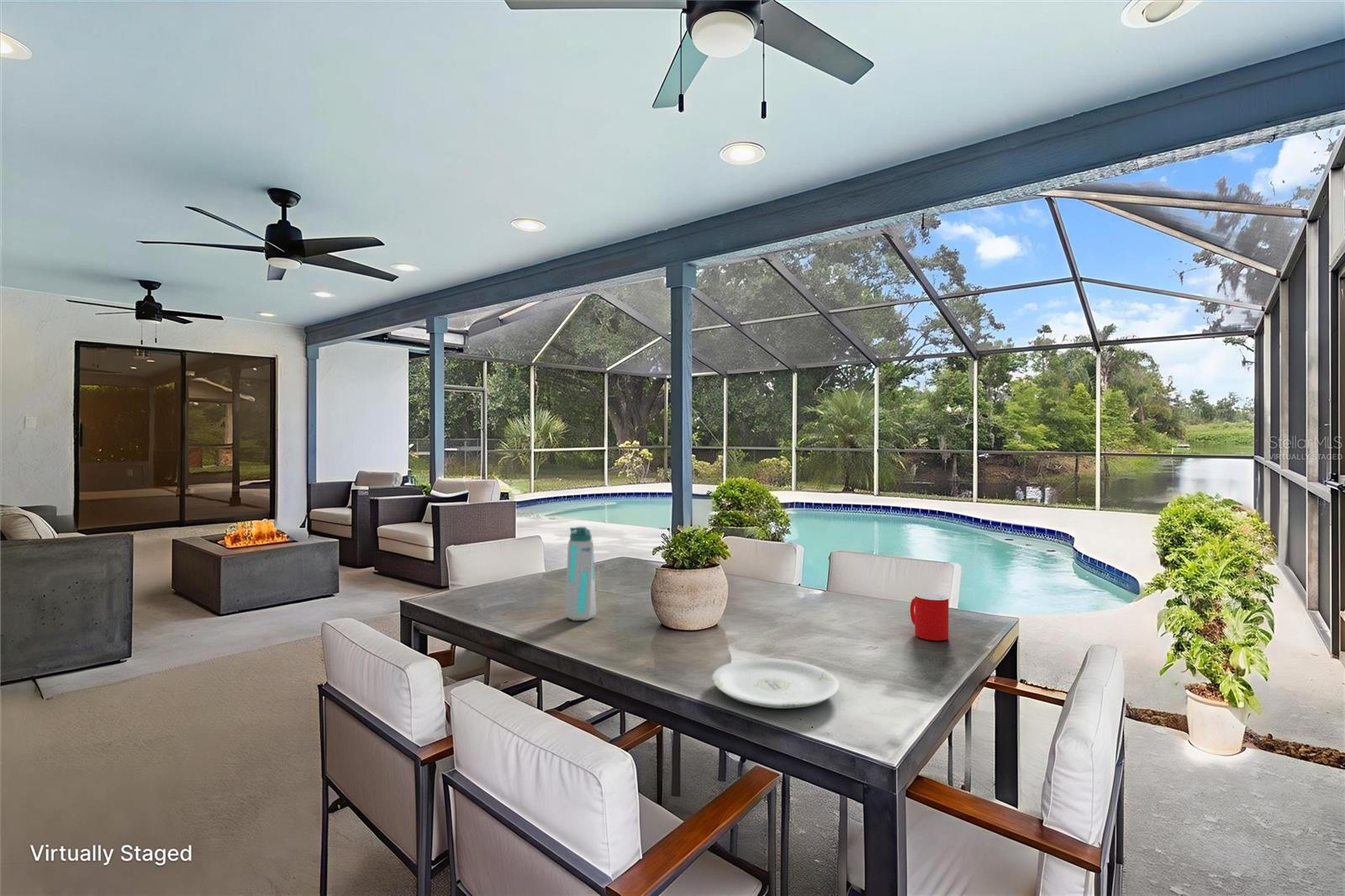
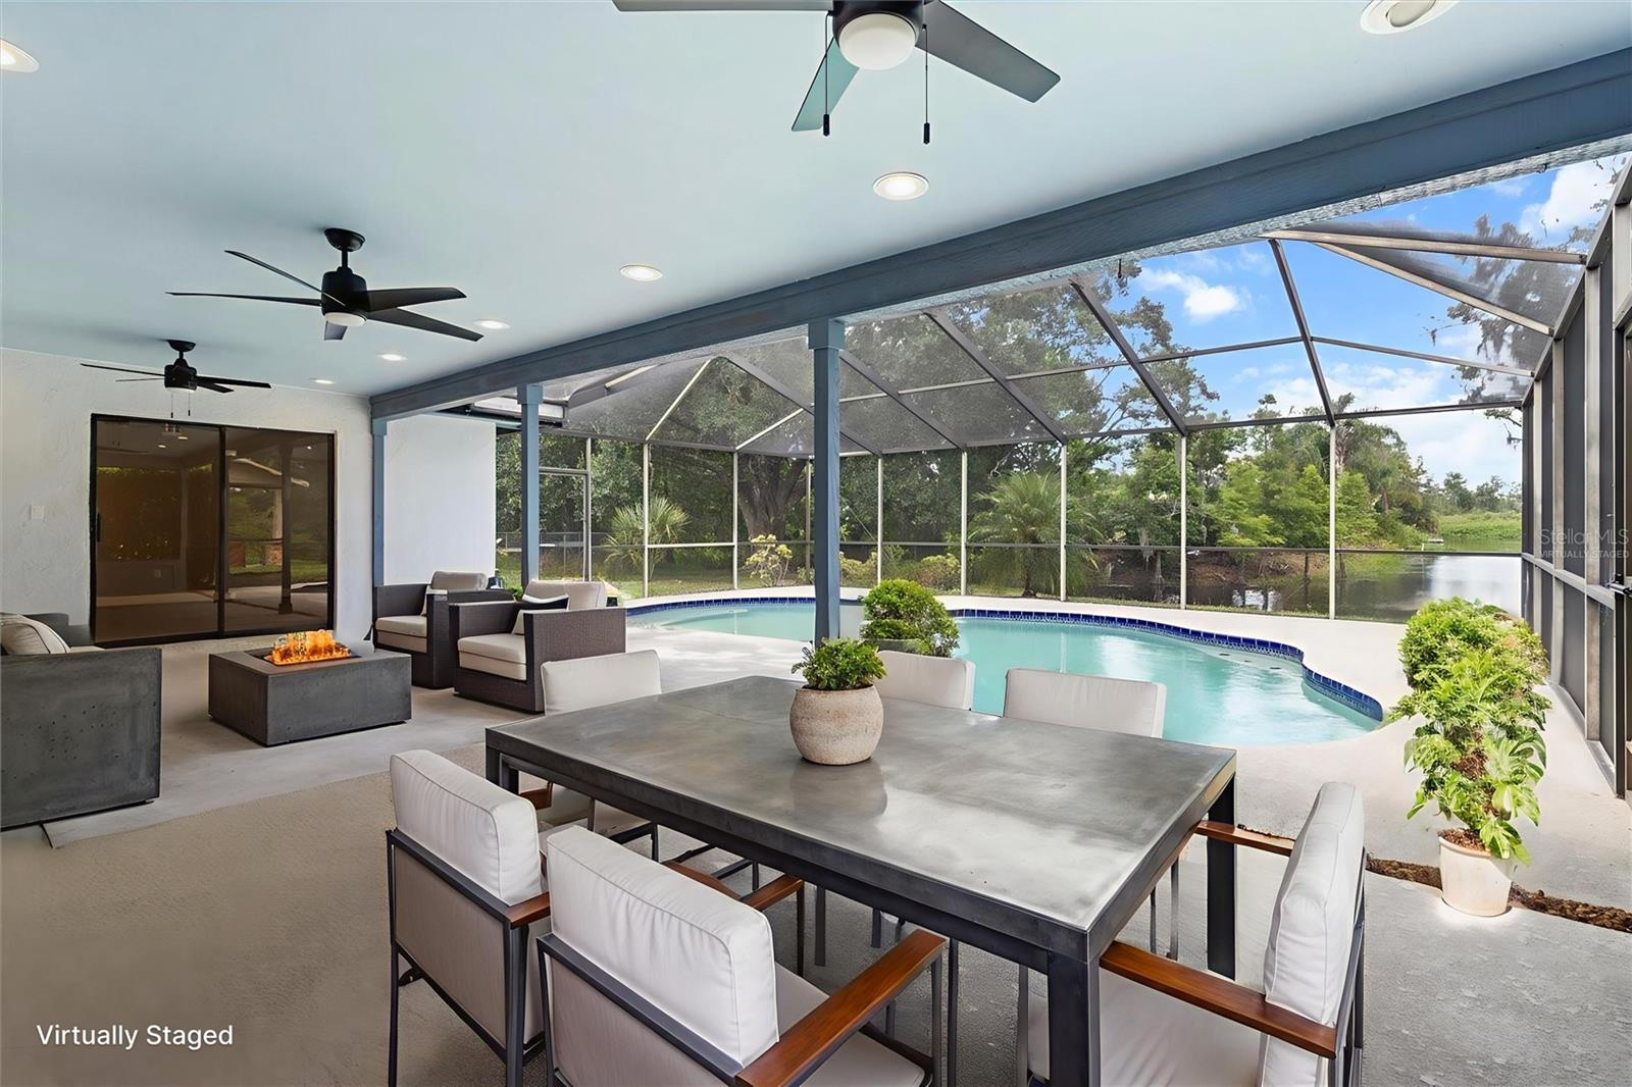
- cup (926, 614)
- water bottle (580, 572)
- plate (774, 684)
